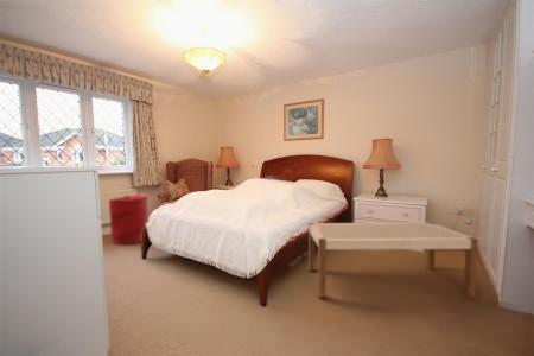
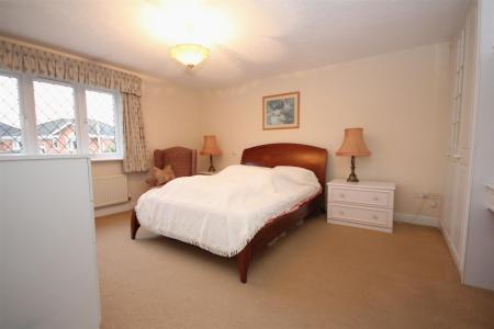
- laundry hamper (129, 217)
- bench (382, 248)
